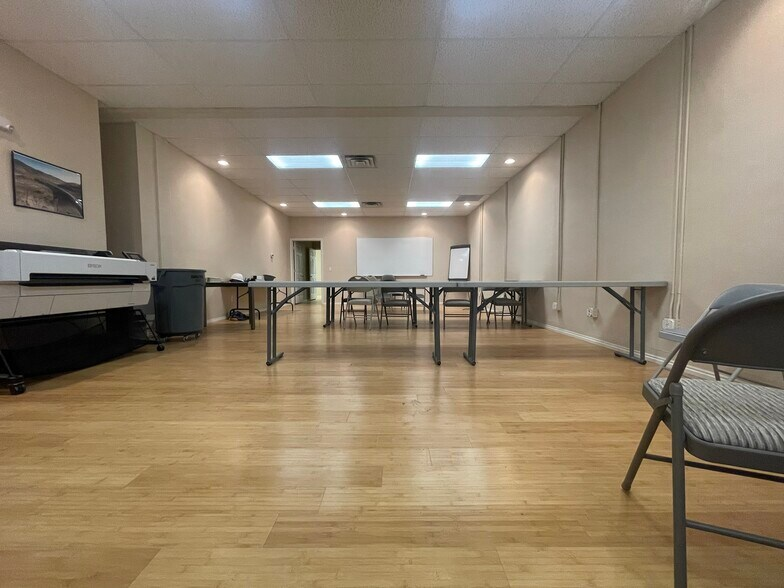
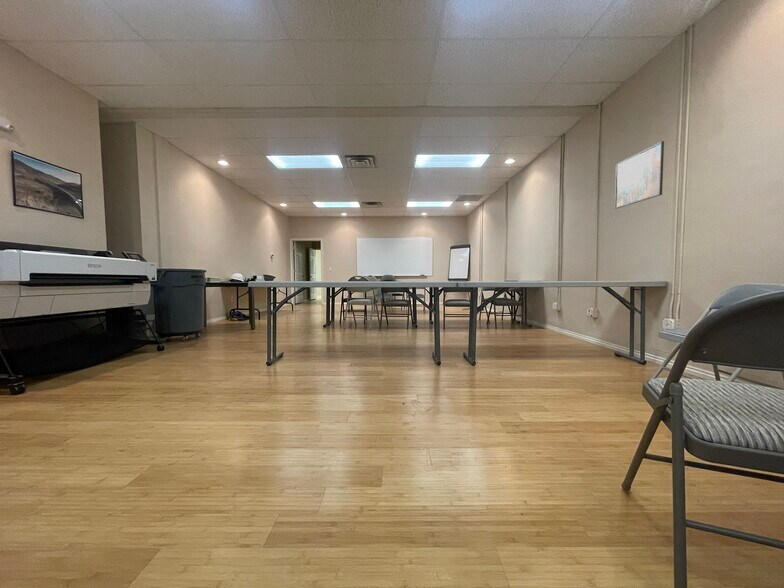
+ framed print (637, 178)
